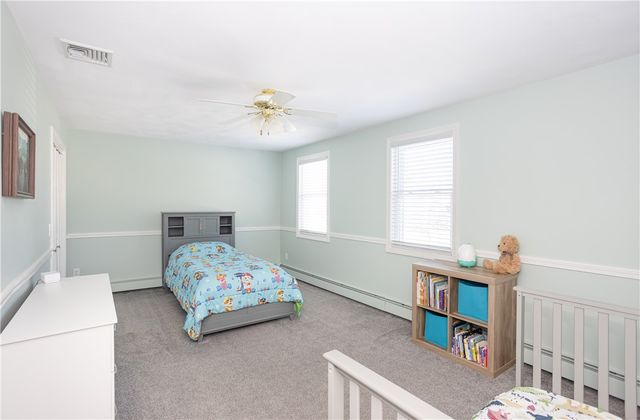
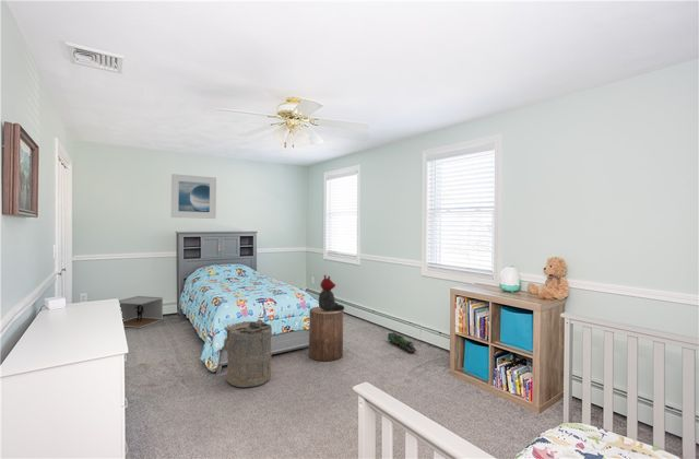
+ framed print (193, 197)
+ stool (325, 332)
+ nightstand (139, 310)
+ teddy bear (331, 292)
+ laundry hamper (247, 350)
+ toy train (401, 341)
